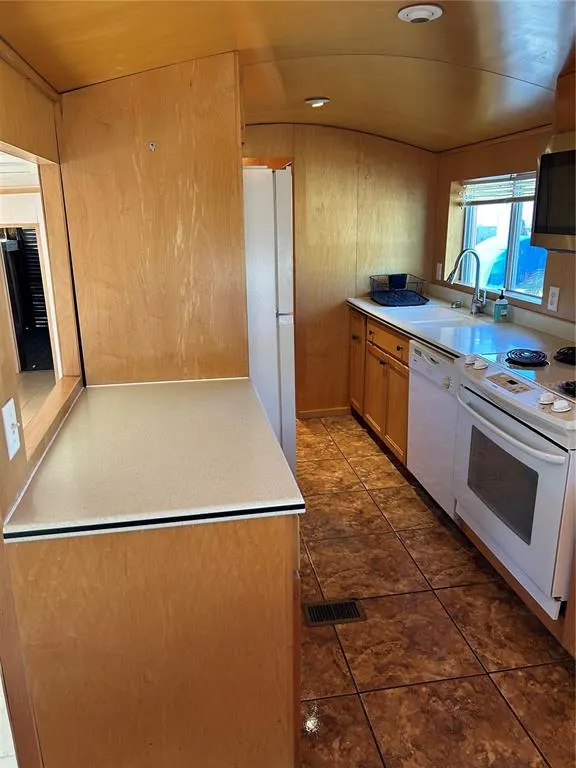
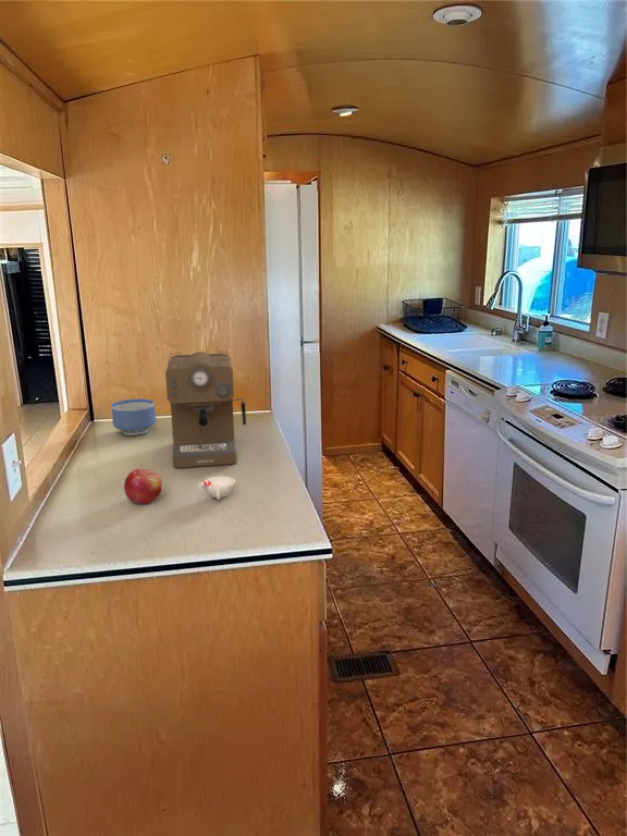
+ cup (216, 487)
+ bowl (134, 417)
+ fruit (144, 484)
+ coffee maker (207, 406)
